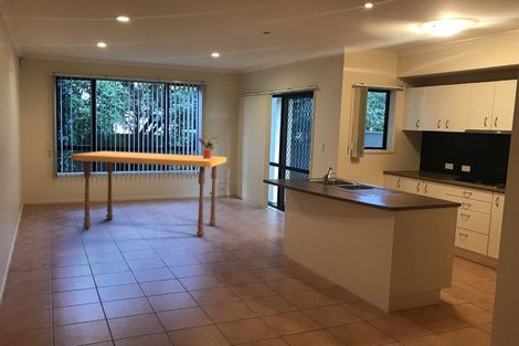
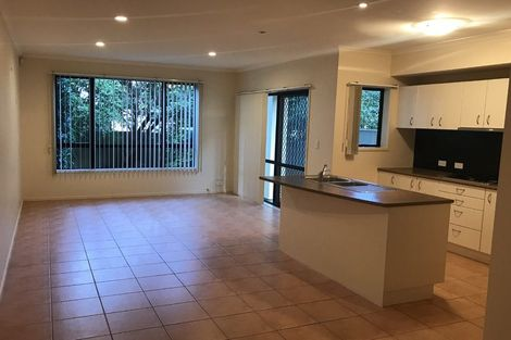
- potted plant (210, 145)
- dining table (151, 164)
